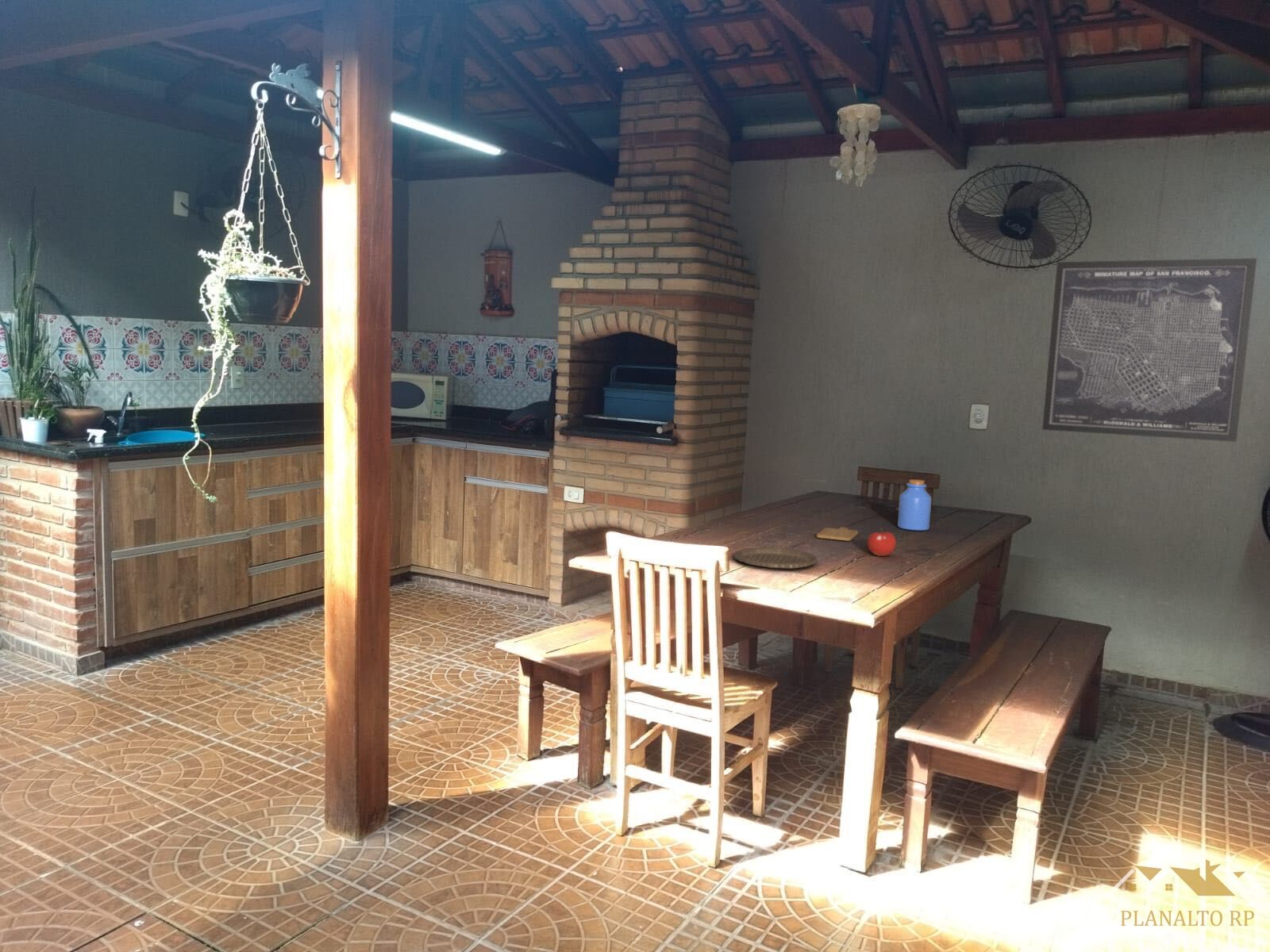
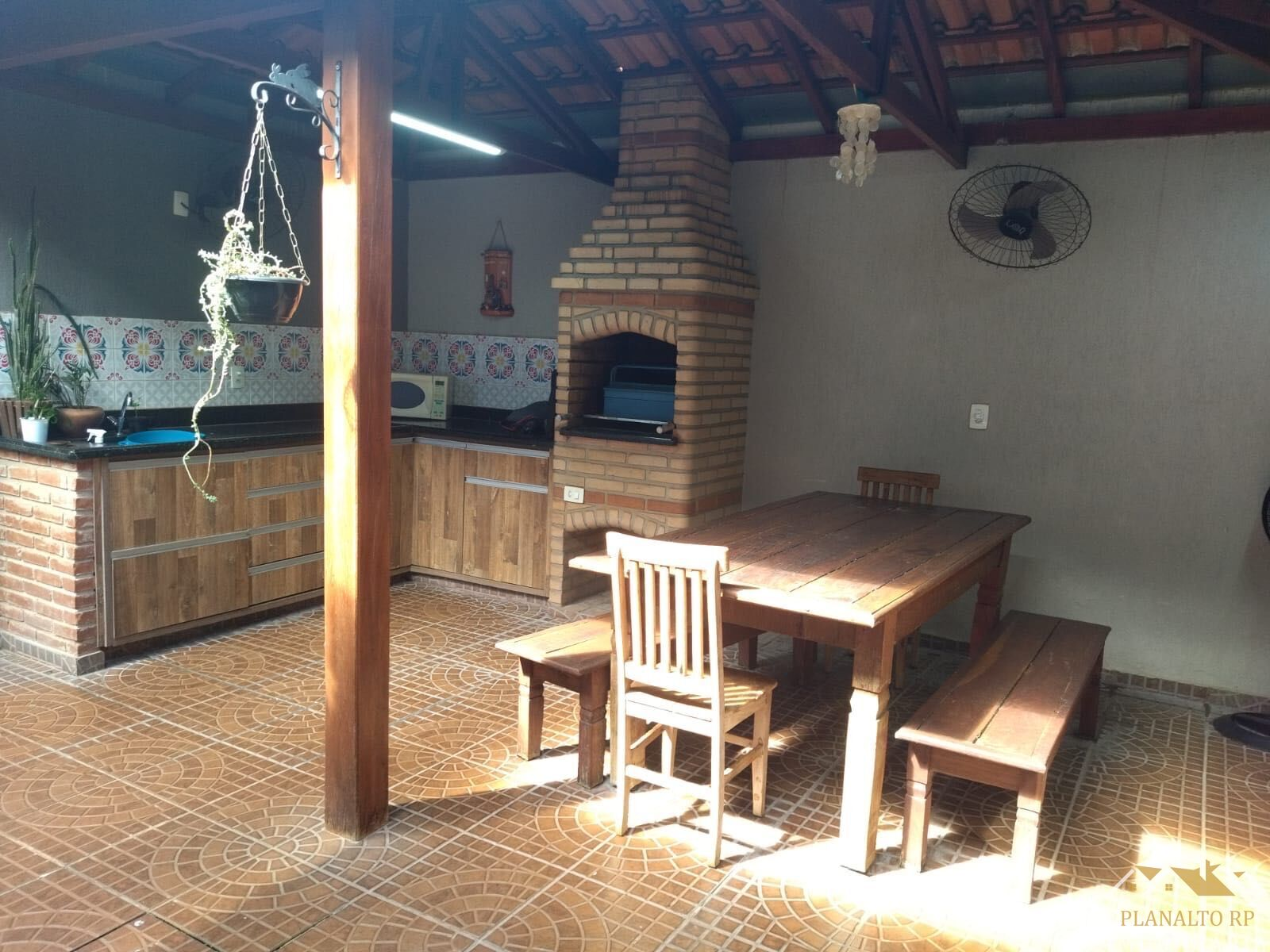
- plate (775, 558)
- jar (914, 504)
- chopping board (838, 532)
- fruit (881, 541)
- wall art (1143, 348)
